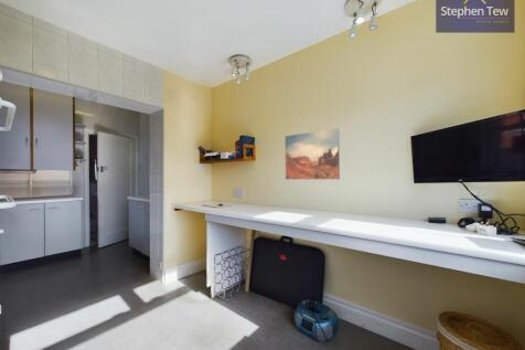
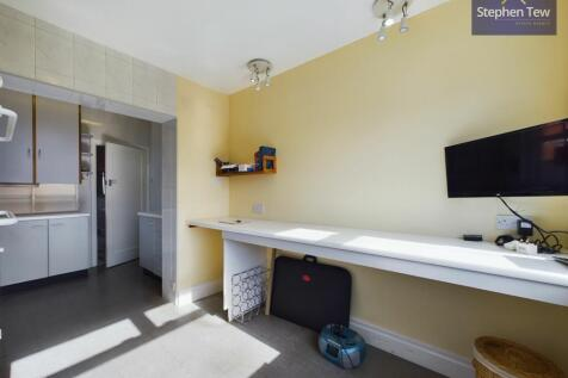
- wall art (310, 156)
